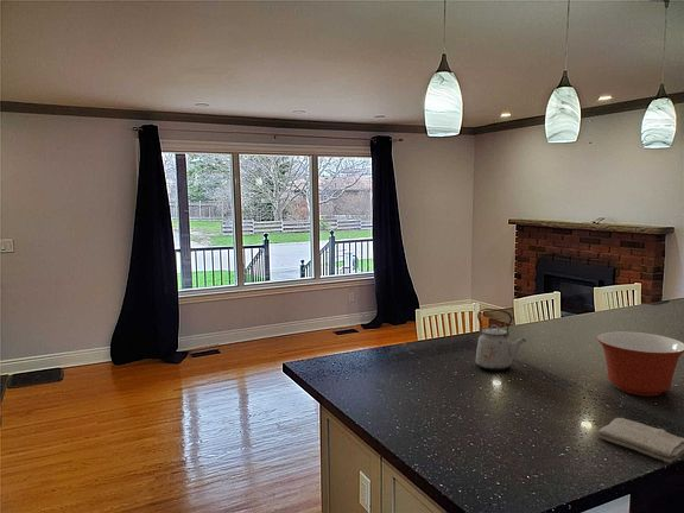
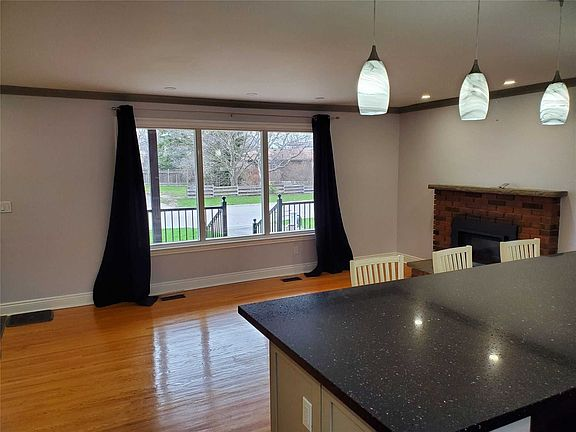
- kettle (500, 338)
- washcloth (641, 437)
- mixing bowl (639, 365)
